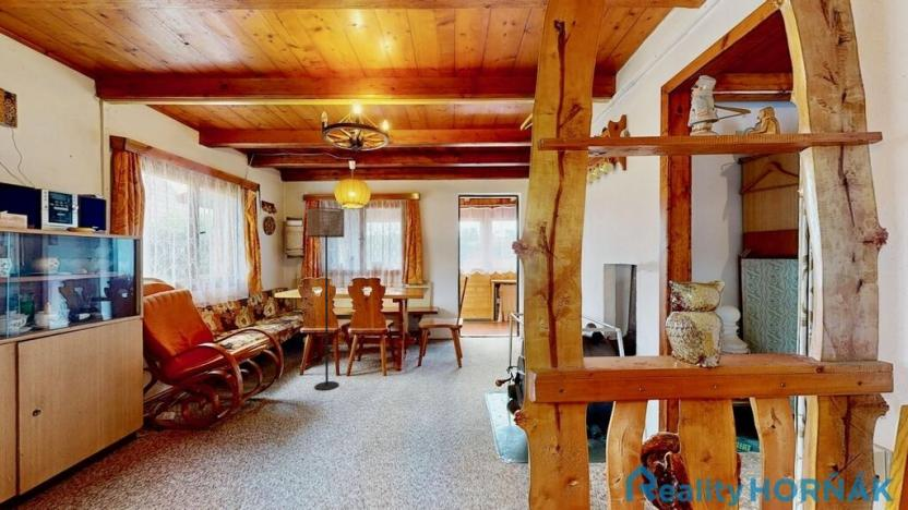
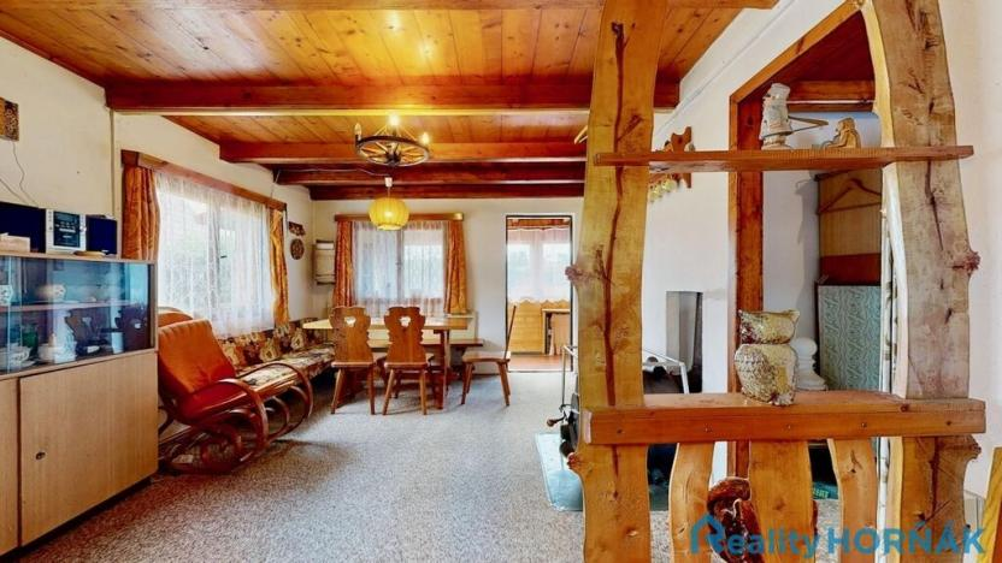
- floor lamp (326, 298)
